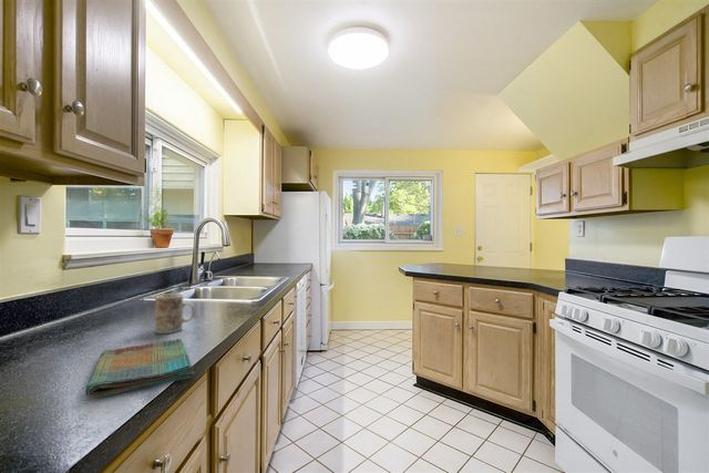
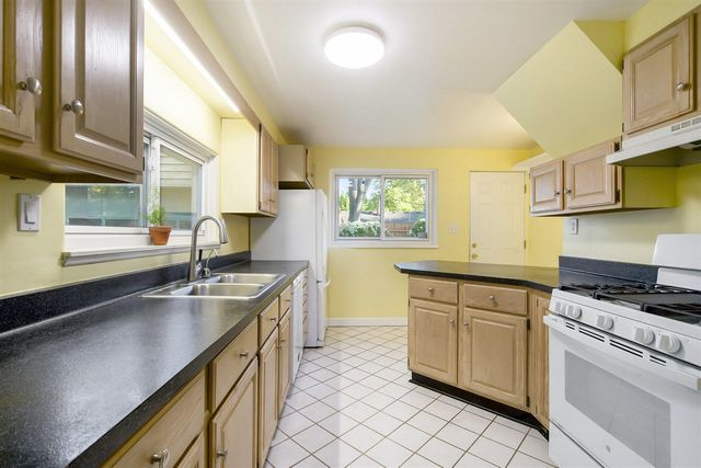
- dish towel (143, 361)
- mug (173, 312)
